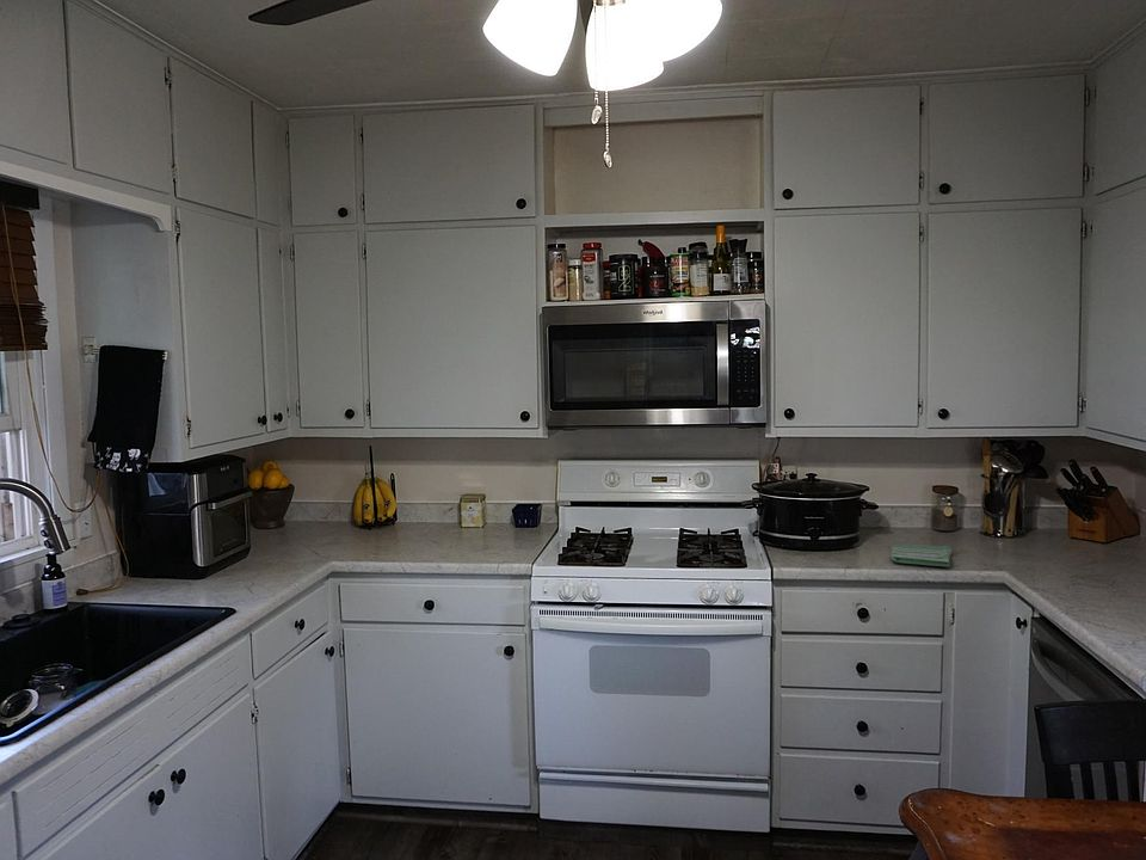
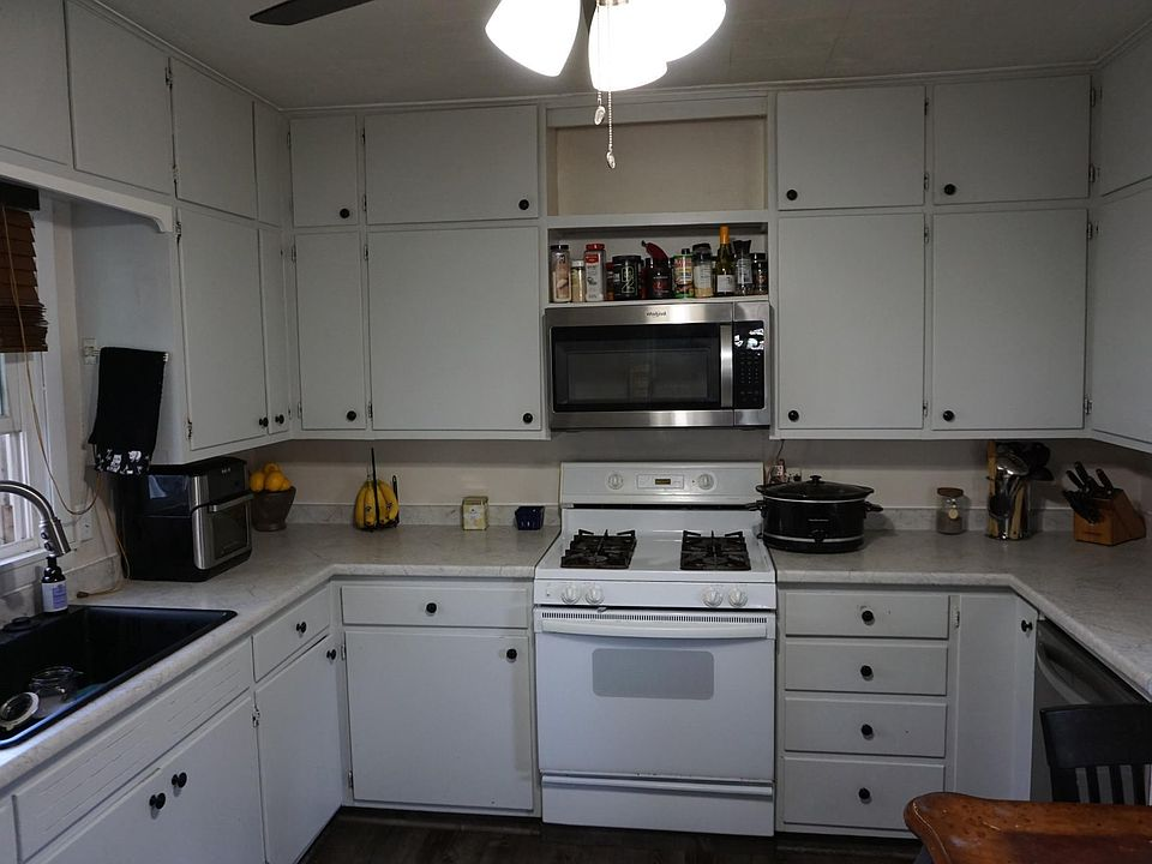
- dish towel (920, 553)
